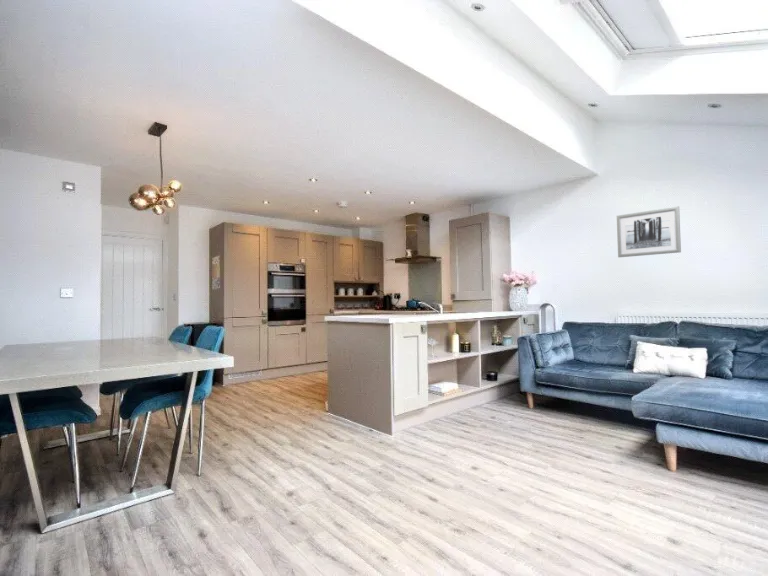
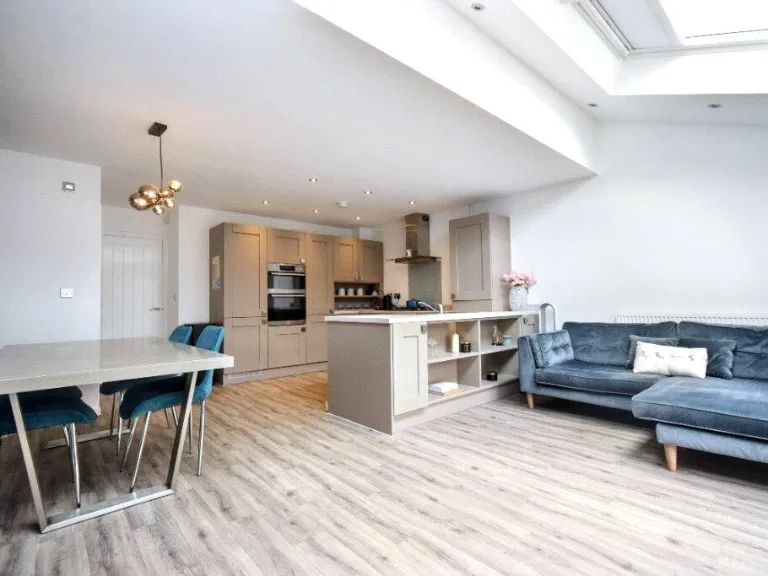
- wall art (647, 233)
